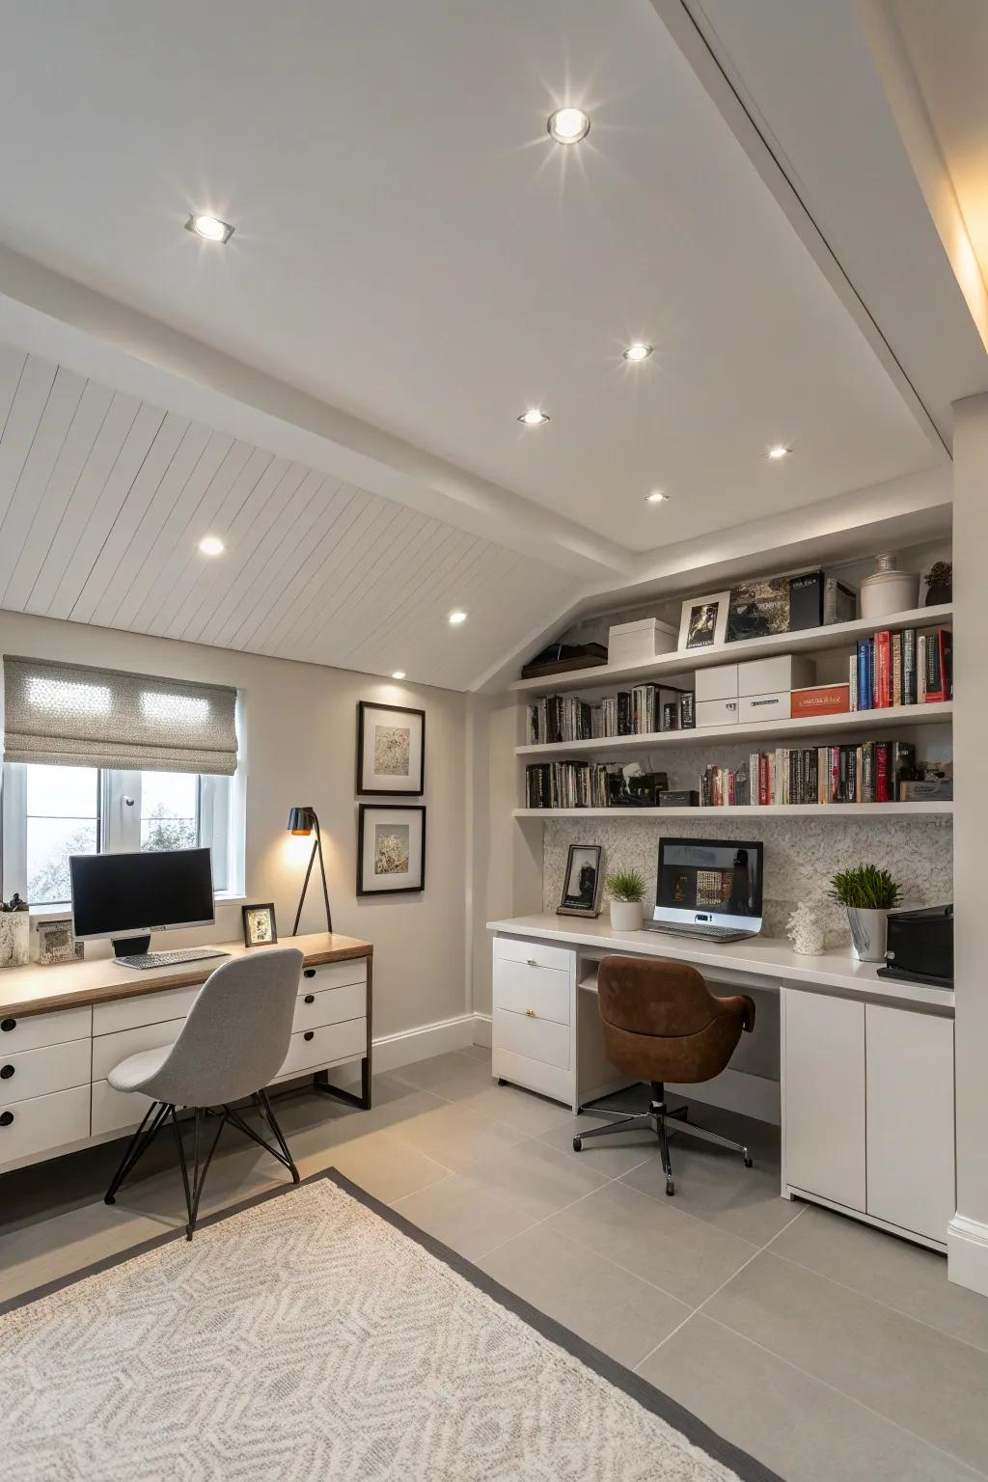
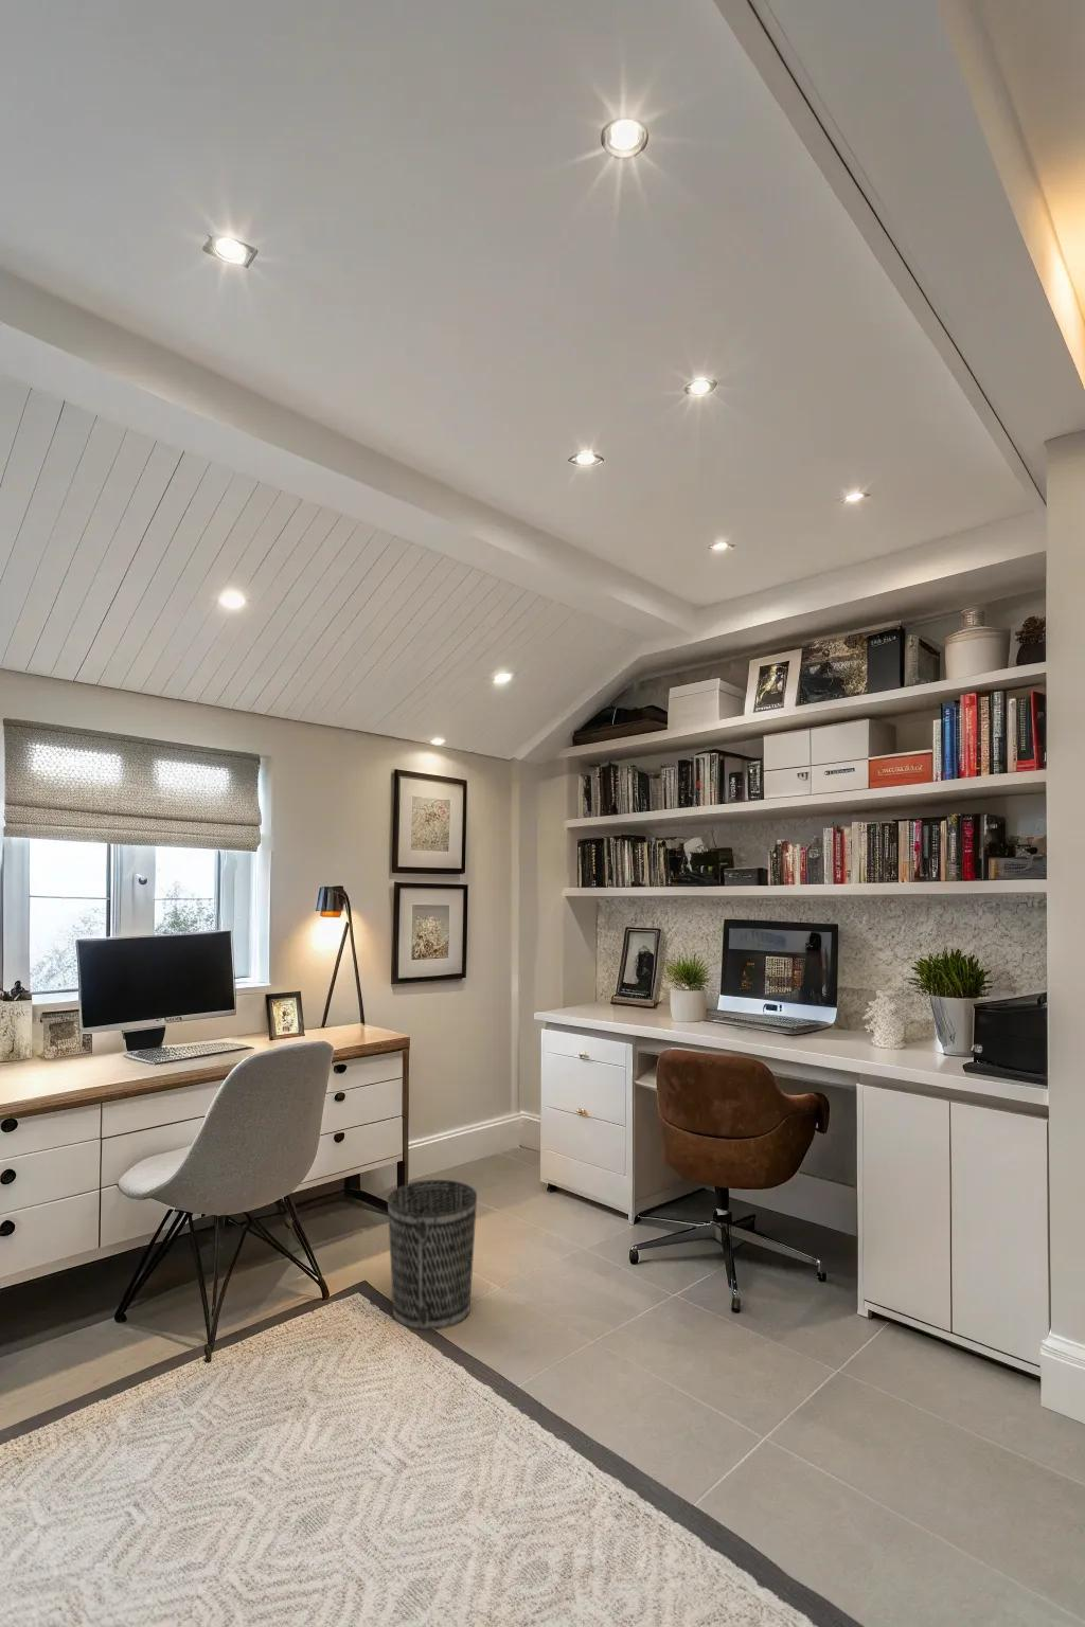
+ wastebasket (431, 1253)
